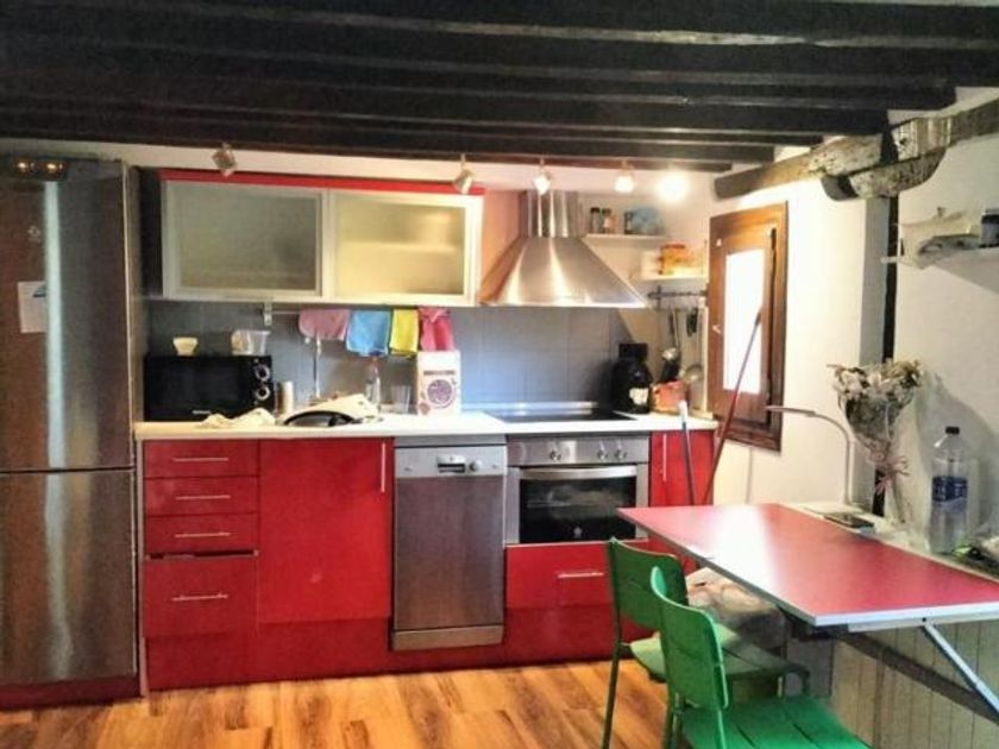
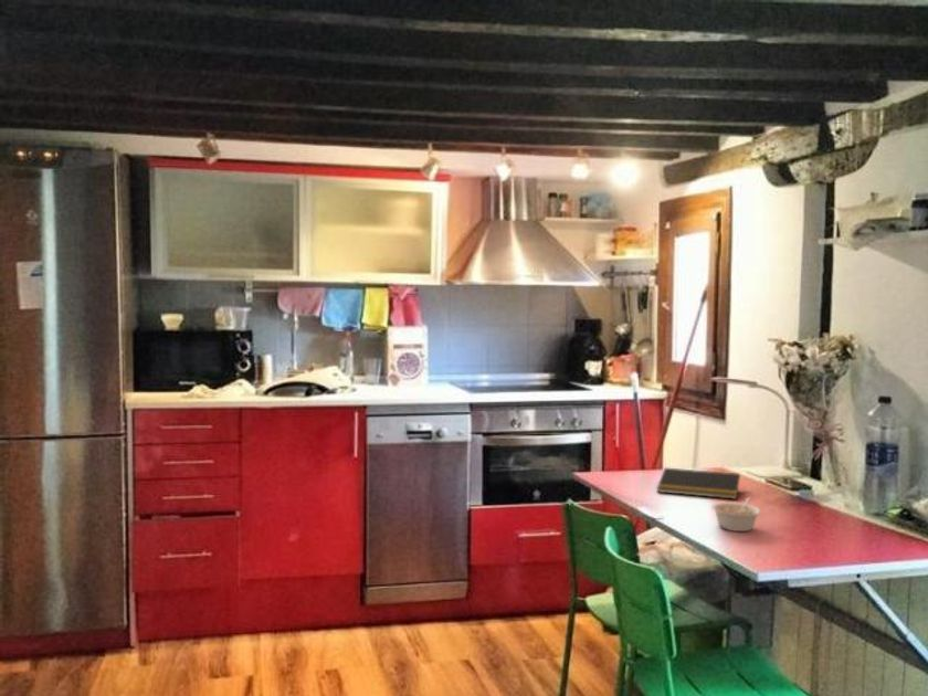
+ legume (735, 515)
+ notepad (698, 482)
